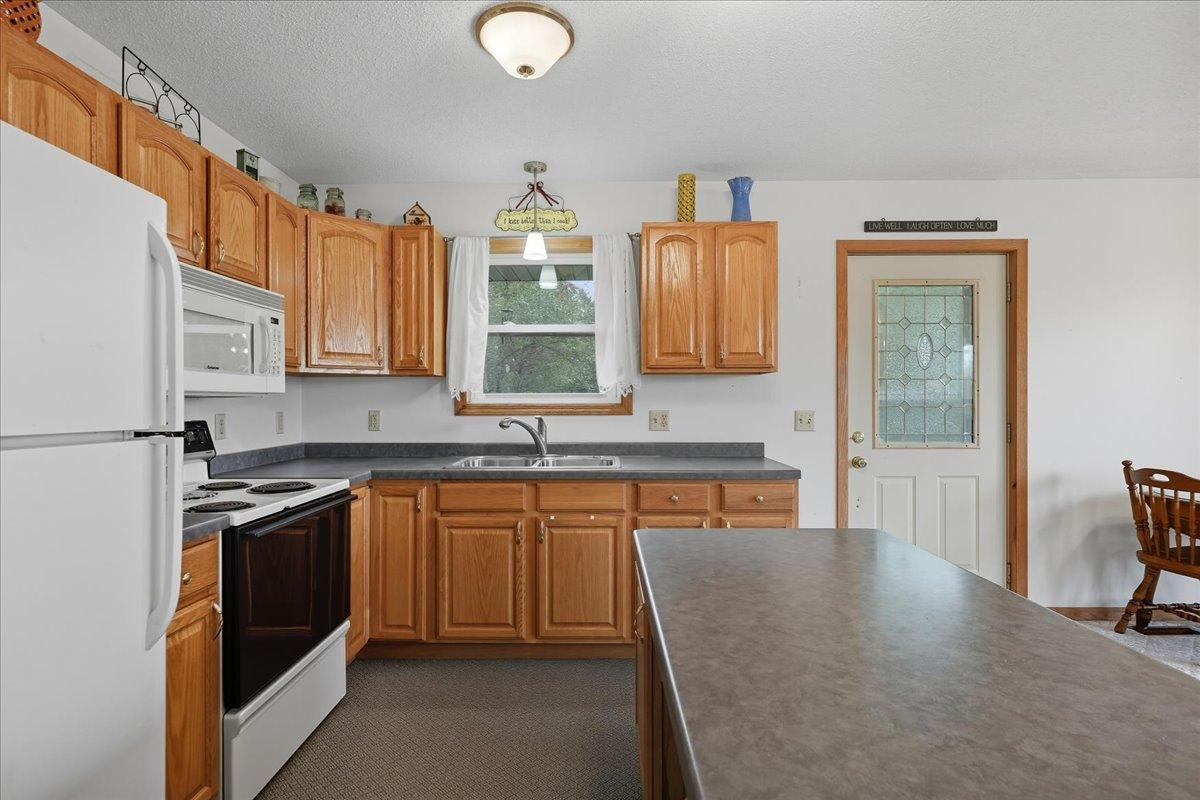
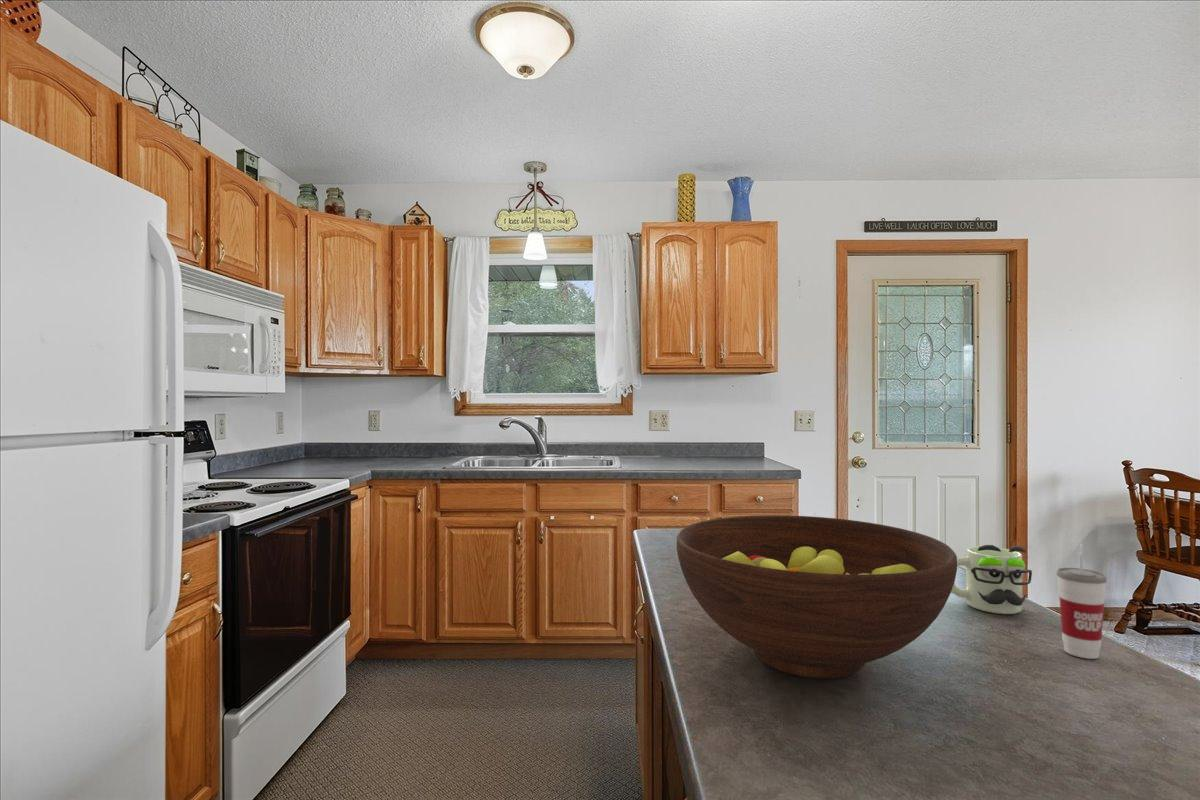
+ mug (985, 573)
+ fruit bowl (807, 599)
+ cup (1081, 598)
